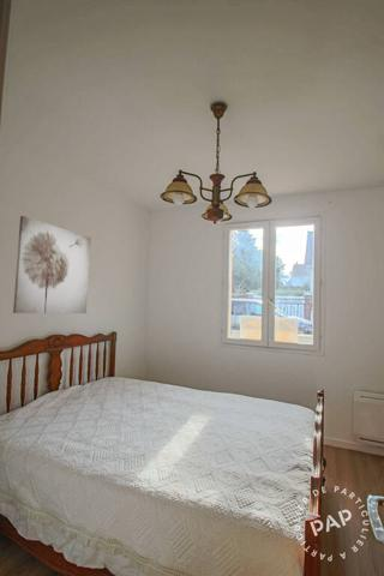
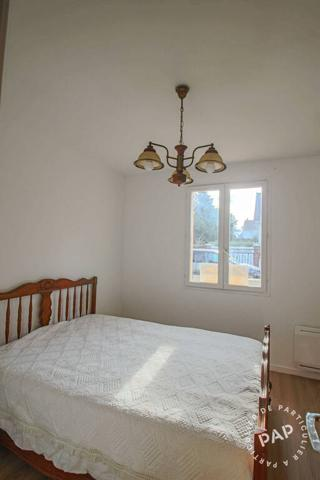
- wall art (56, 270)
